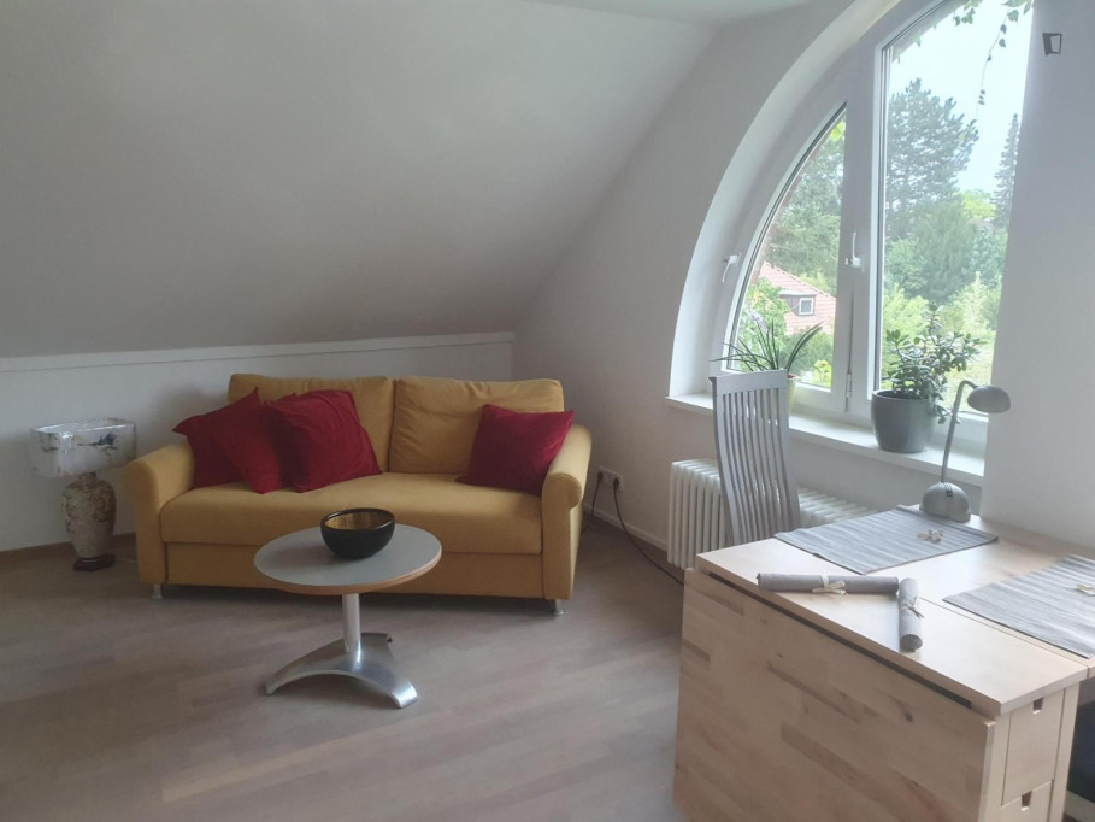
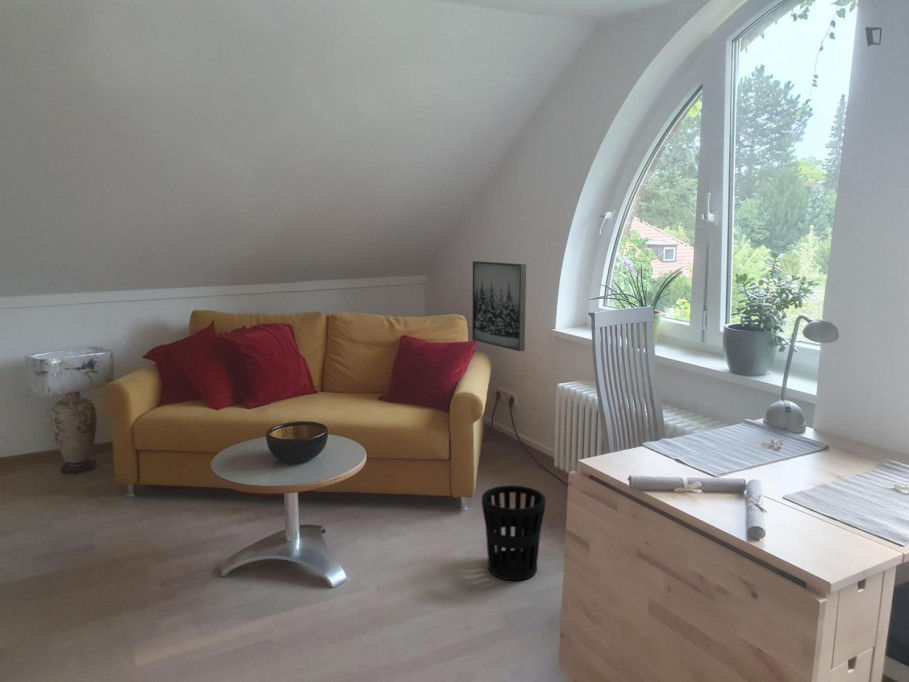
+ wall art (497, 304)
+ wastebasket (514, 532)
